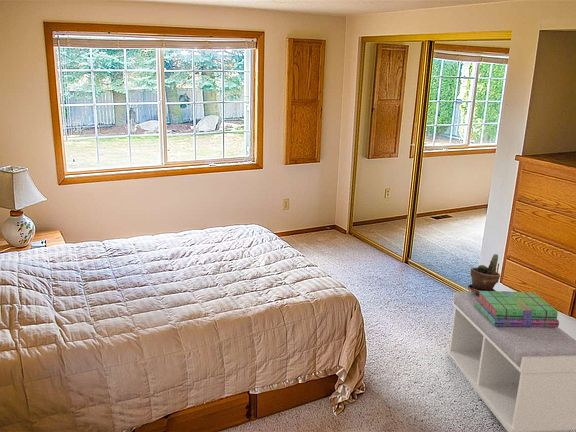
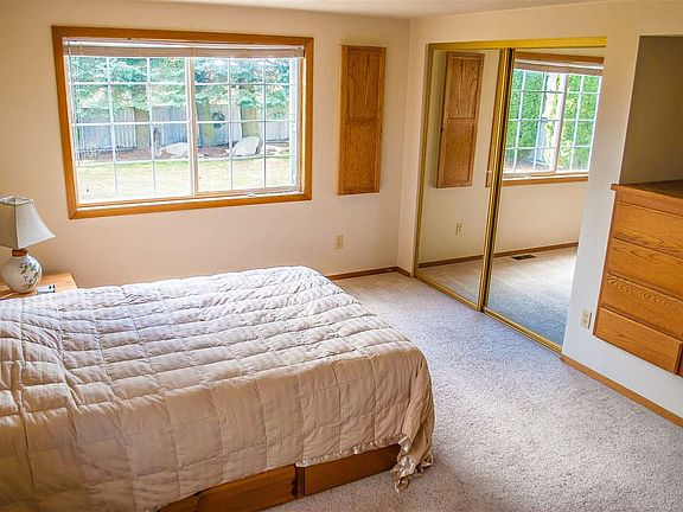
- potted plant (485, 273)
- bench (509, 355)
- stack of books (515, 308)
